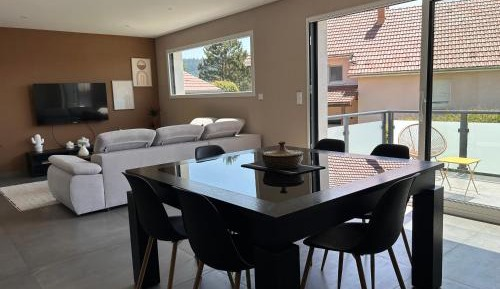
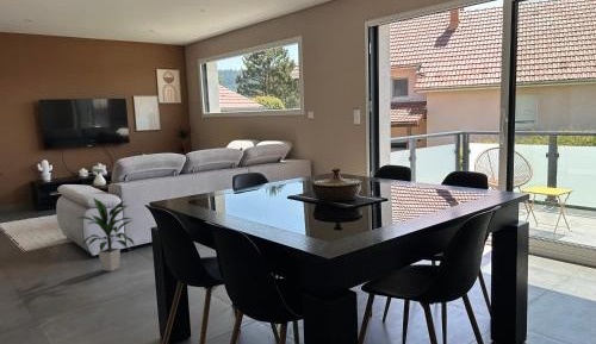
+ indoor plant (110, 232)
